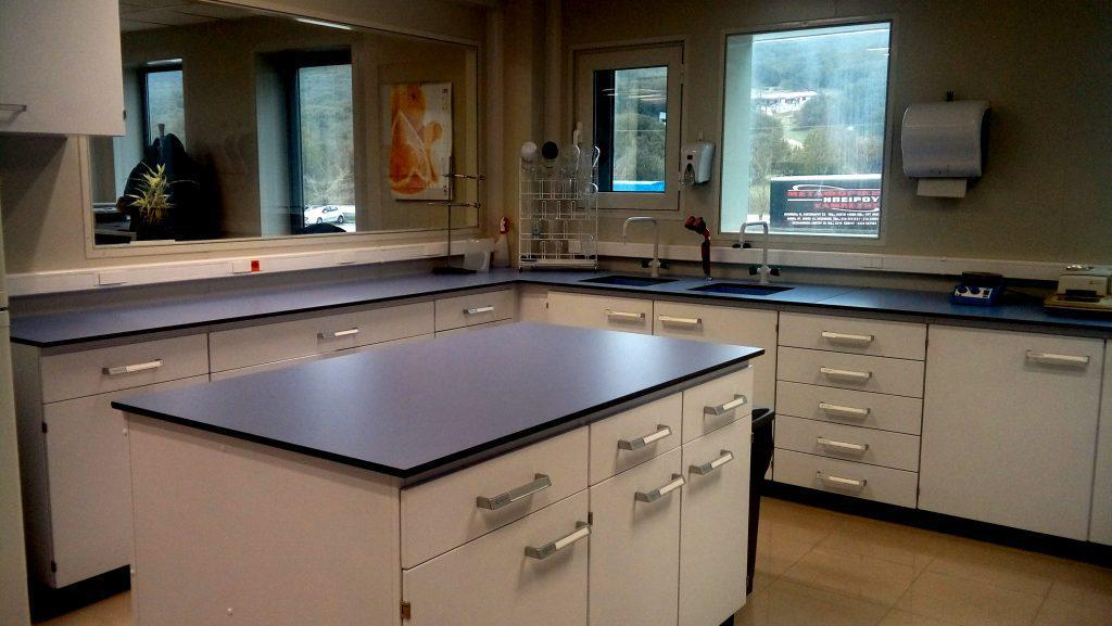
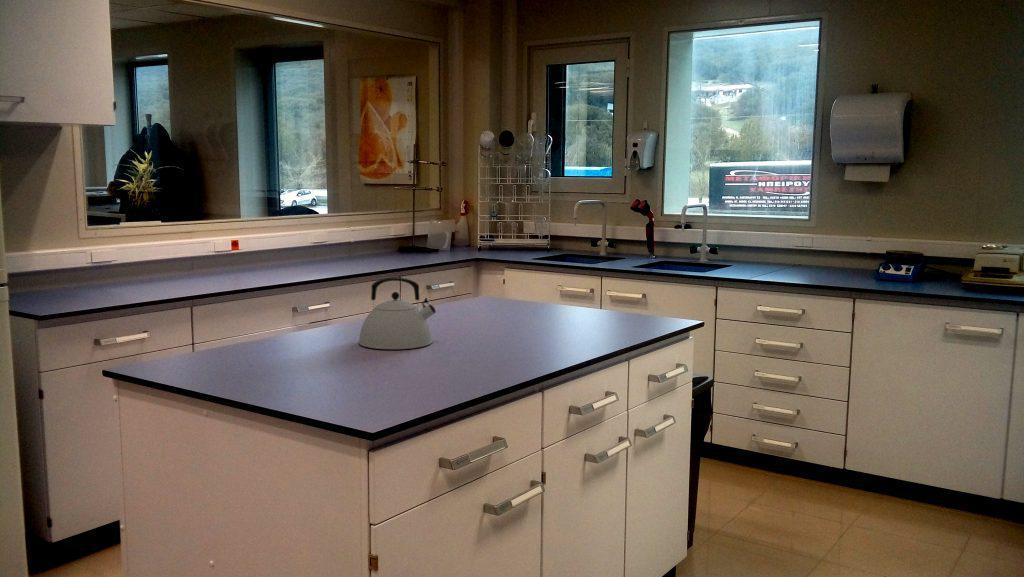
+ kettle (397, 310)
